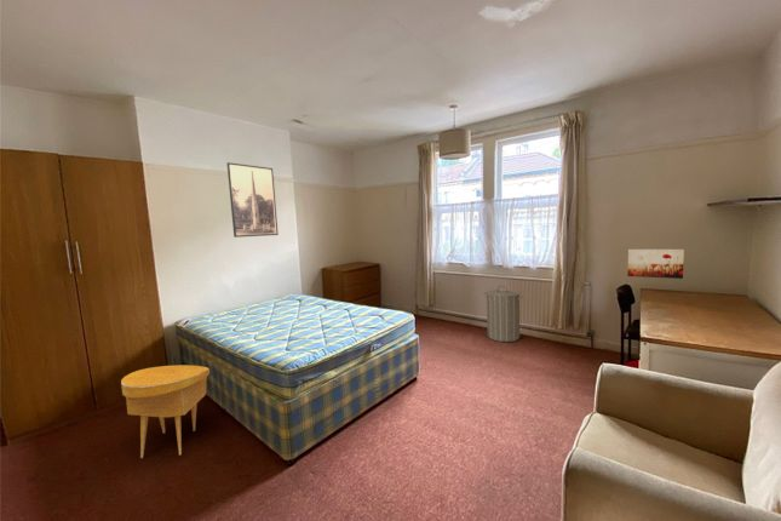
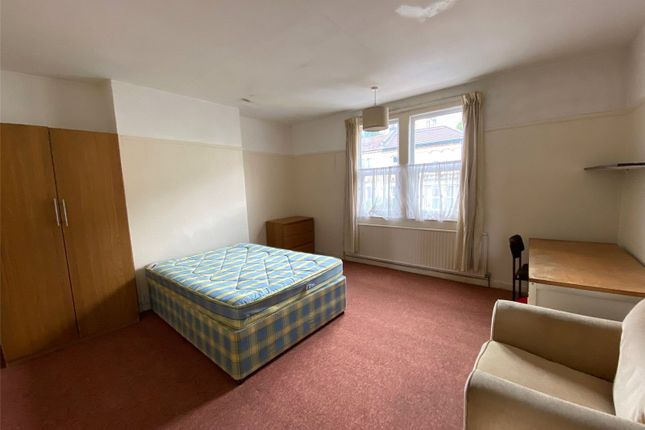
- side table (171, 406)
- wall art (654, 263)
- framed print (253, 201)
- laundry hamper (503, 310)
